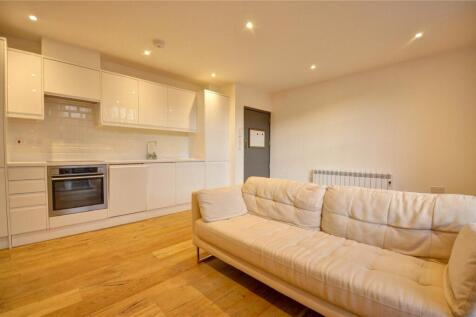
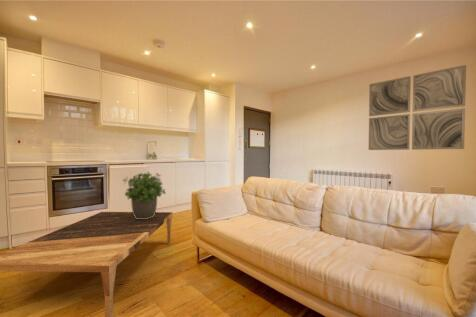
+ wall art (409, 111)
+ coffee table (104, 250)
+ potted plant (145, 193)
